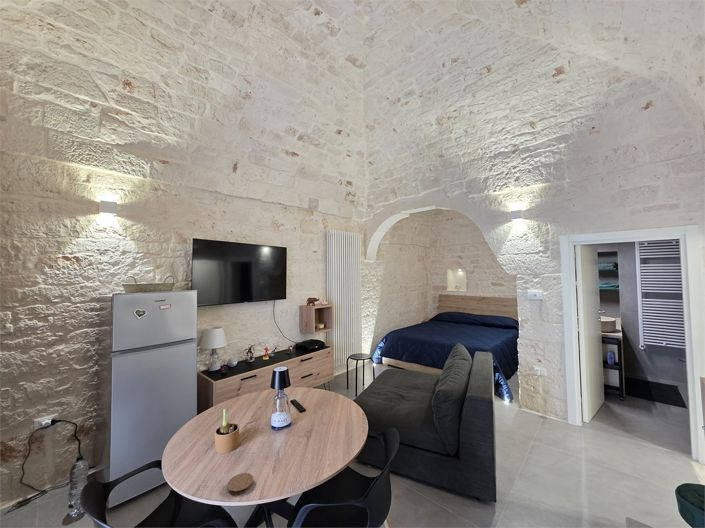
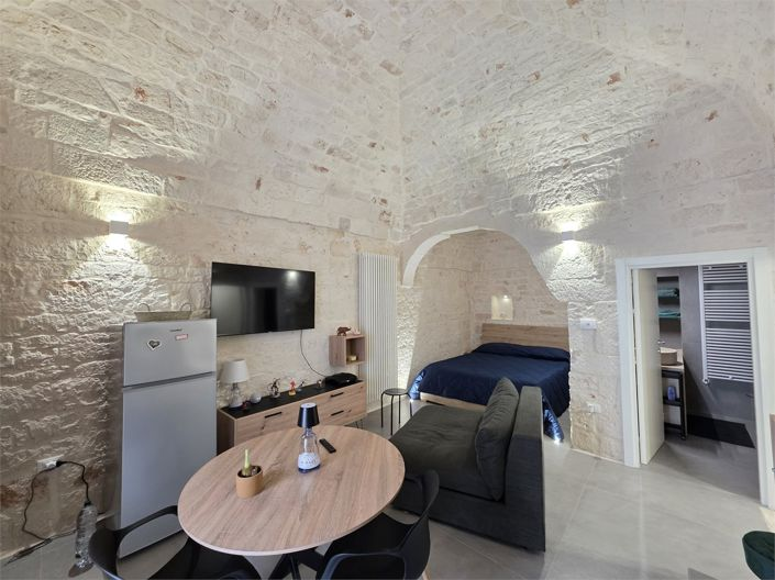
- coaster (240, 483)
